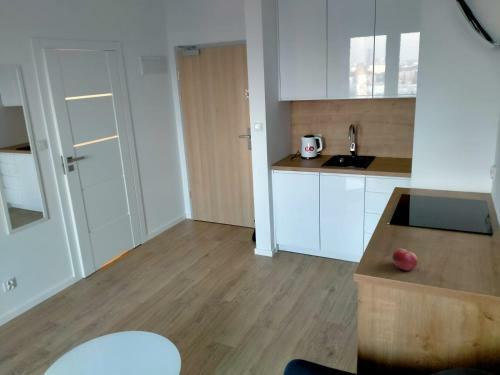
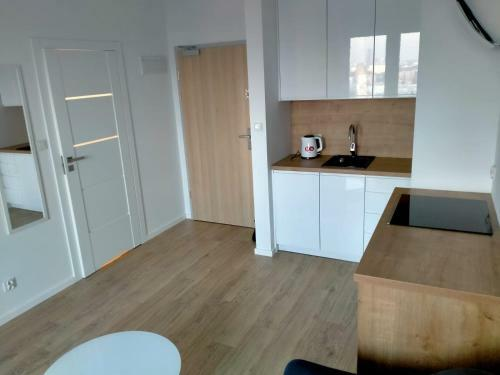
- fruit (403, 258)
